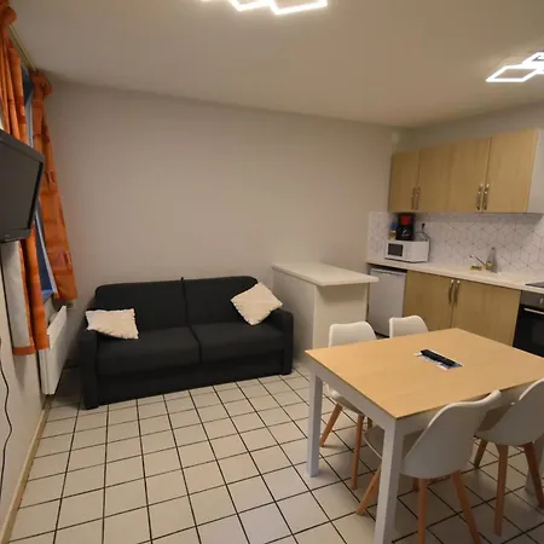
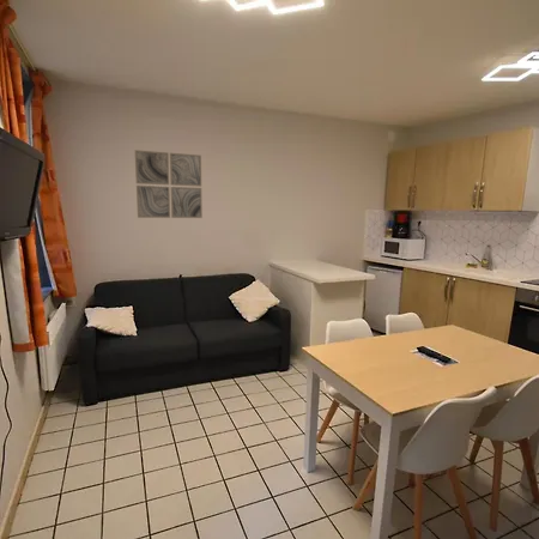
+ wall art (170, 184)
